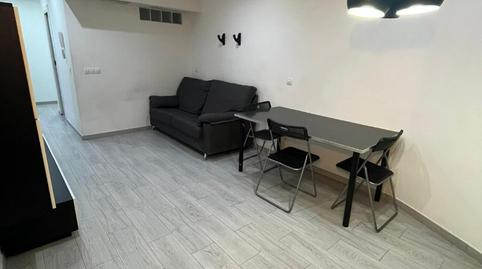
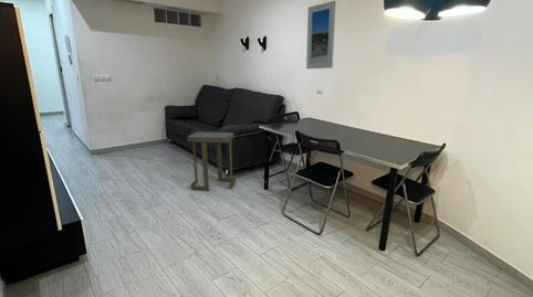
+ side table (207, 160)
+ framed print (320, 36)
